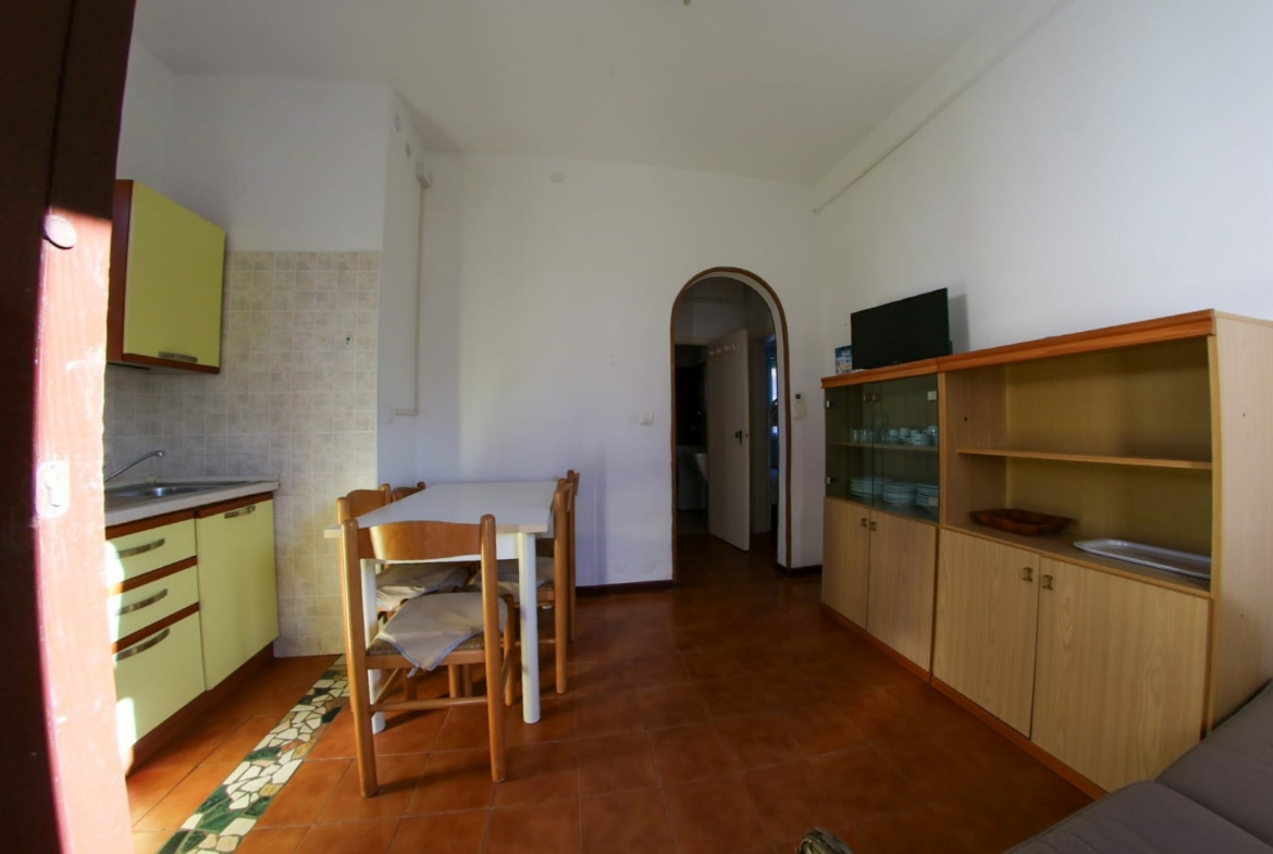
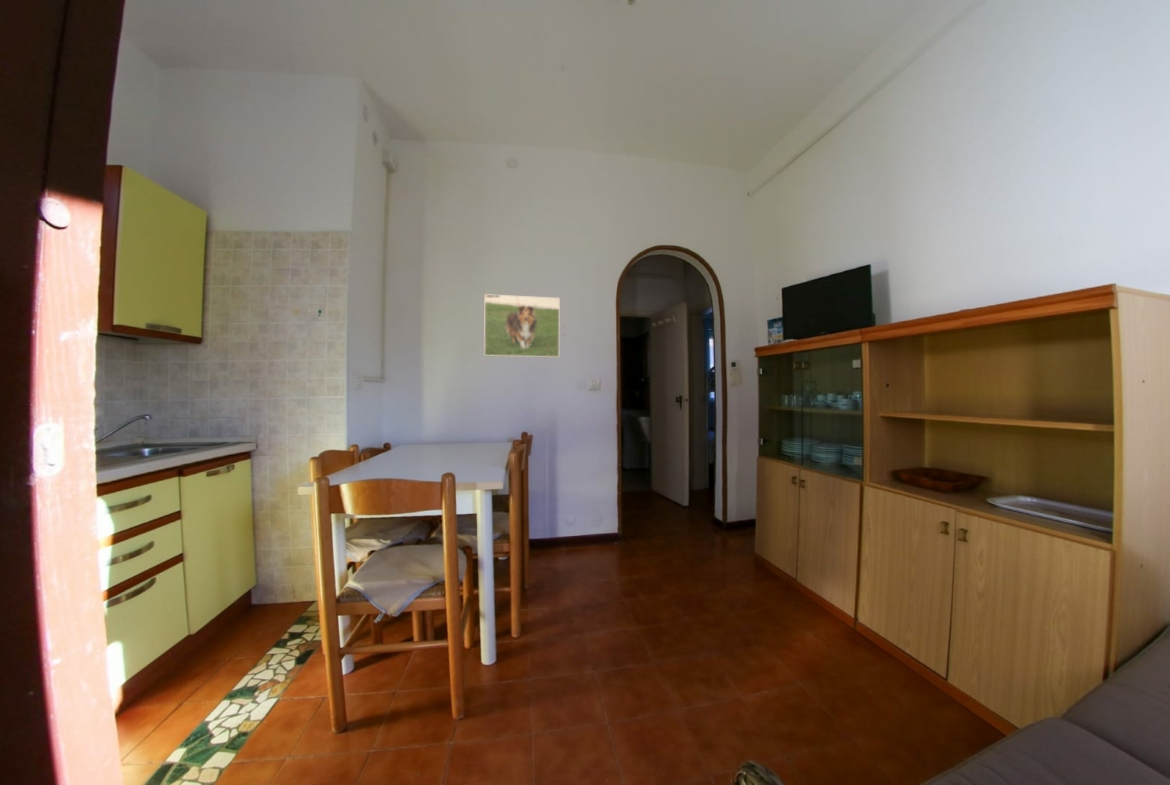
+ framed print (522, 326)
